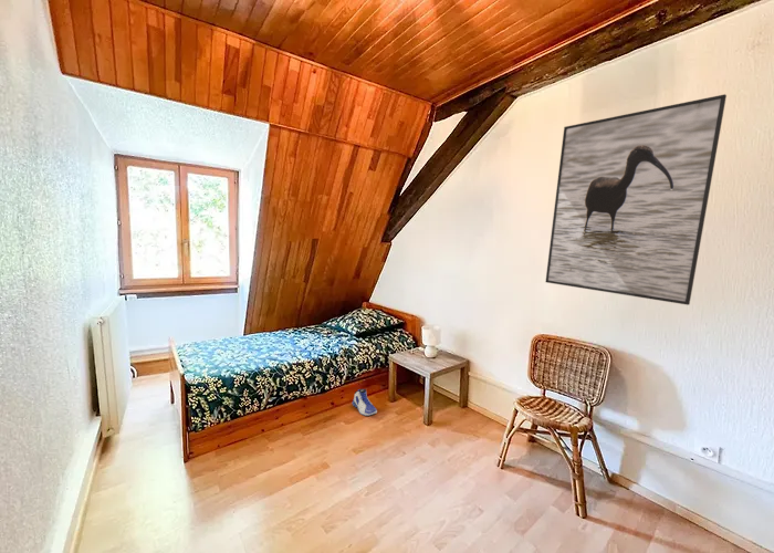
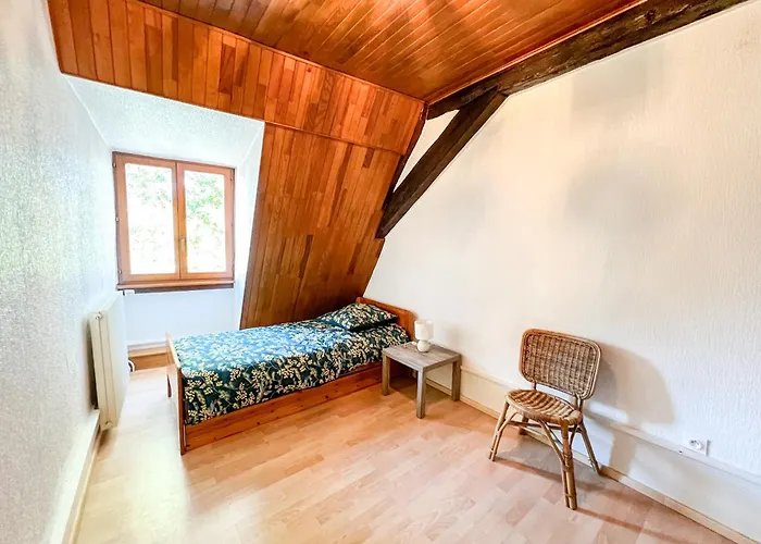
- sneaker (363, 399)
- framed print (619, 205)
